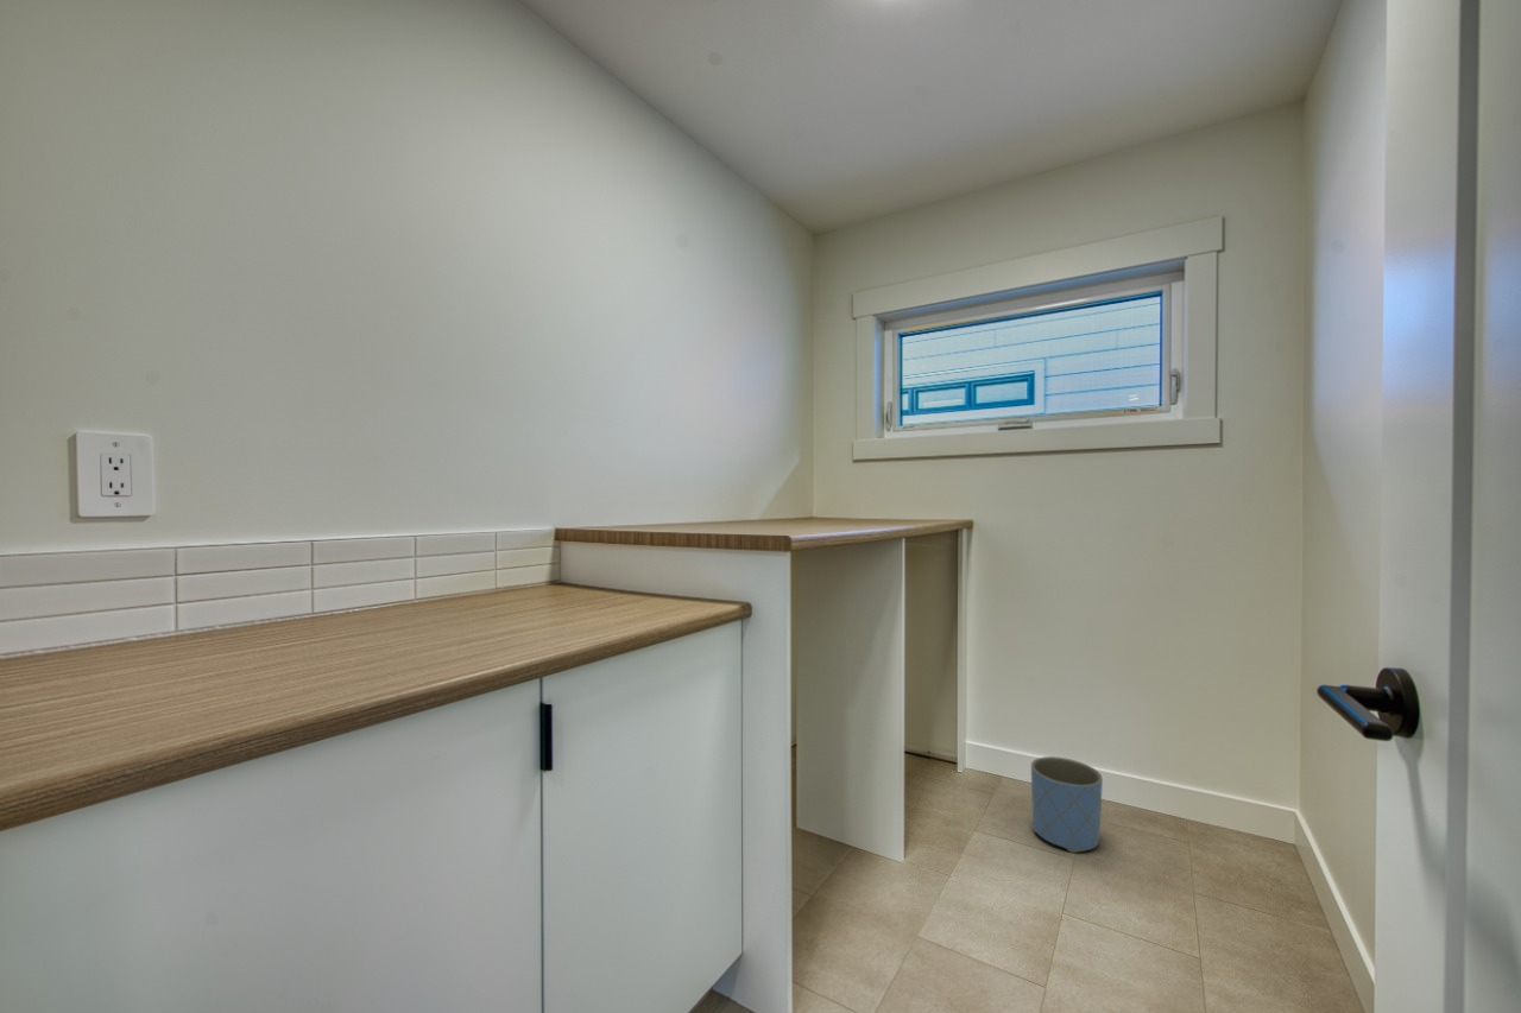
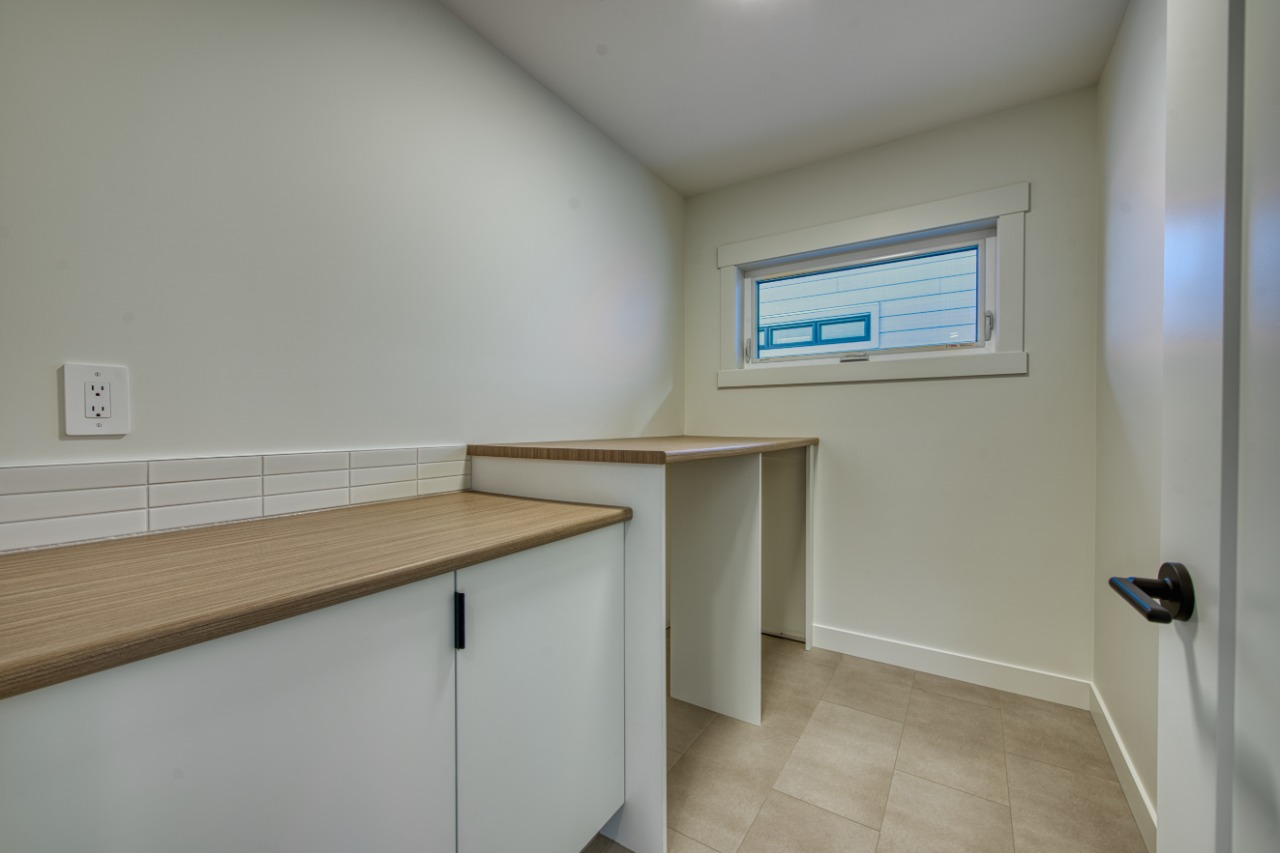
- planter (1065, 803)
